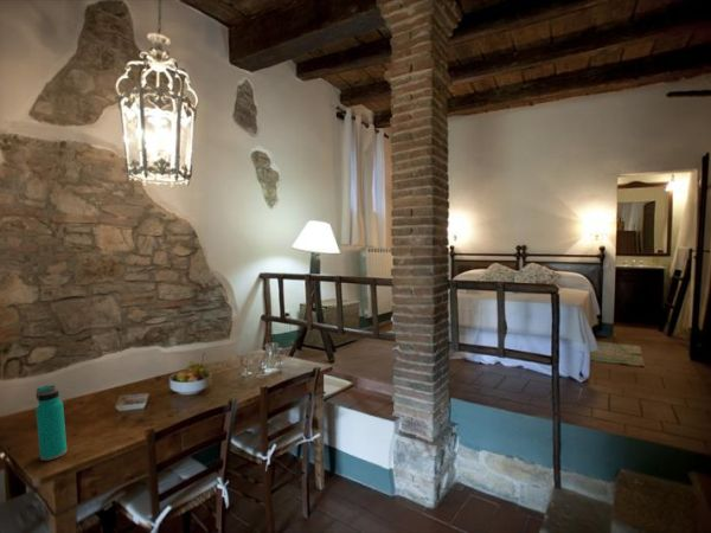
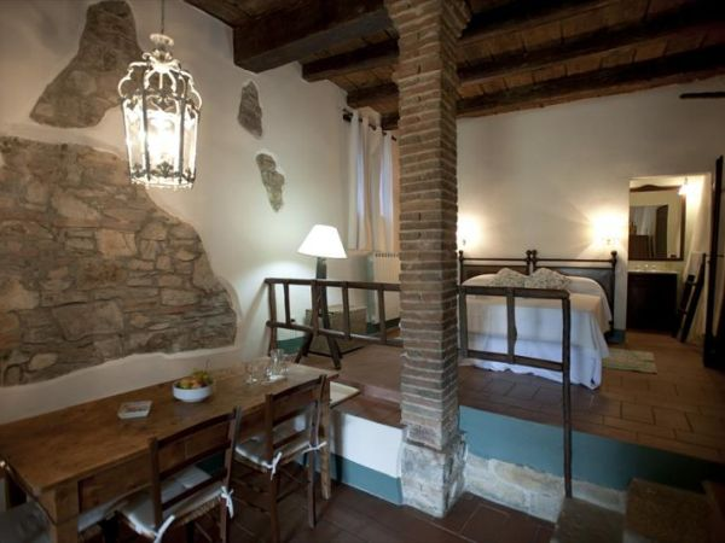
- water bottle (50, 420)
